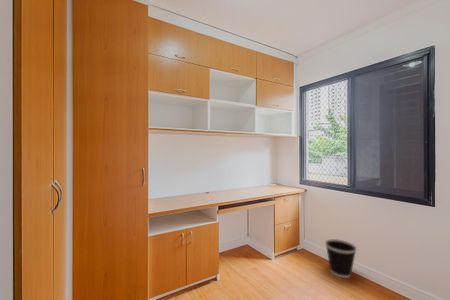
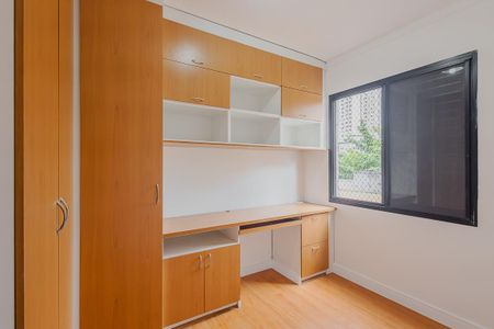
- wastebasket (340, 258)
